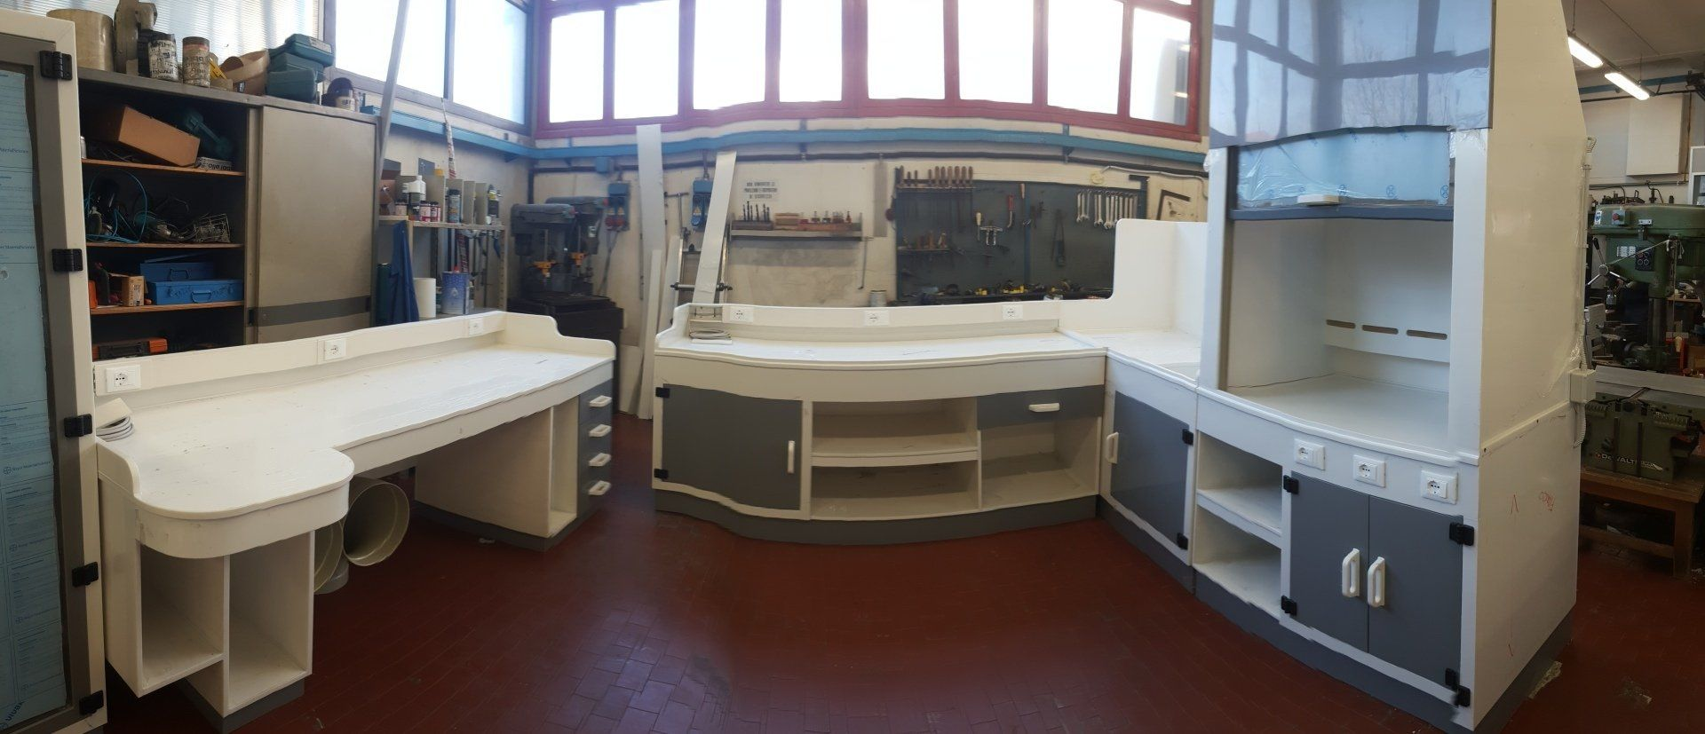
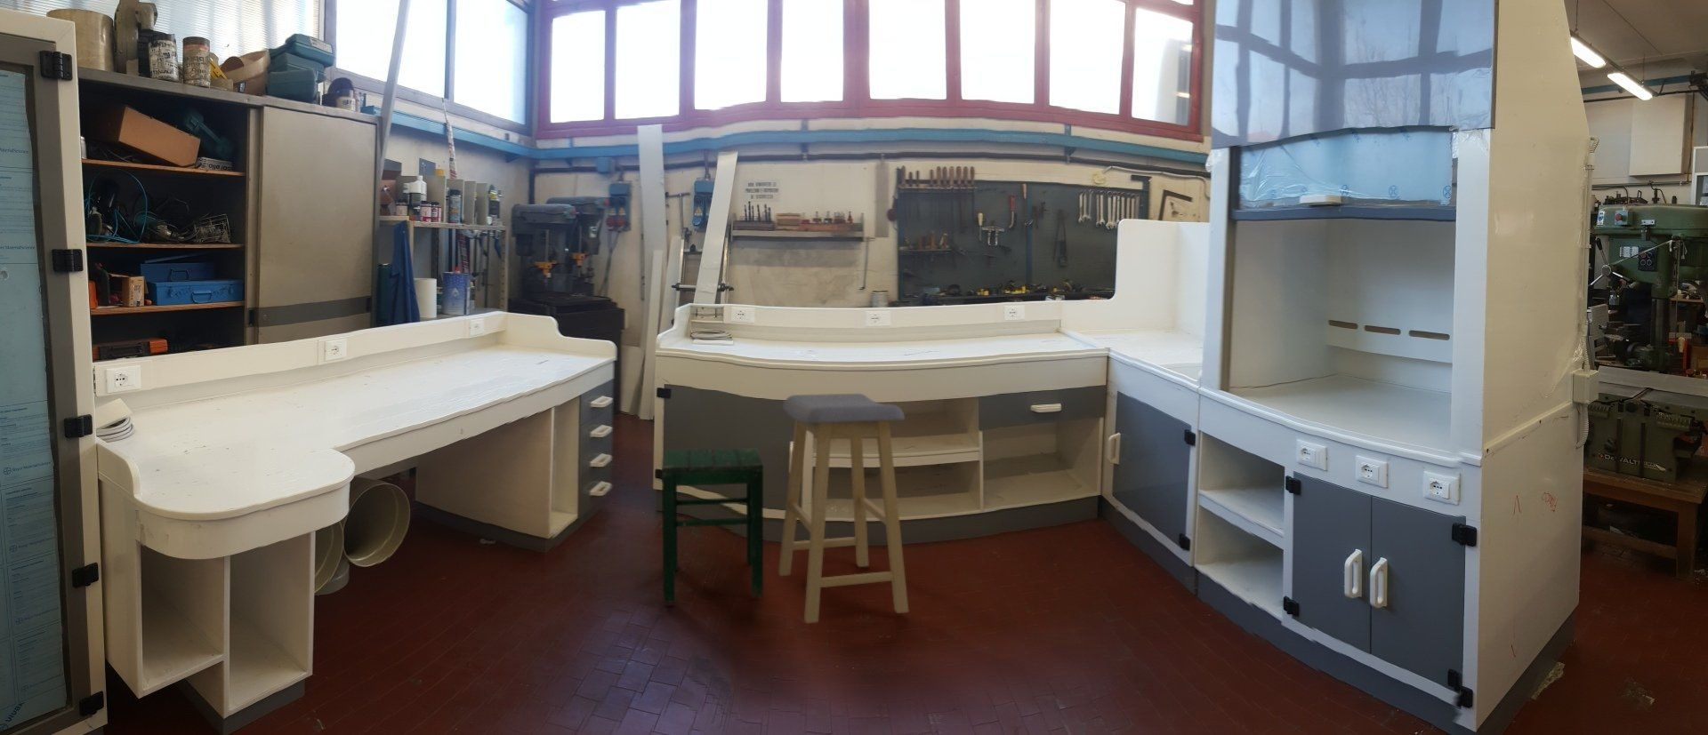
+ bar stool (827, 497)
+ stool (712, 519)
